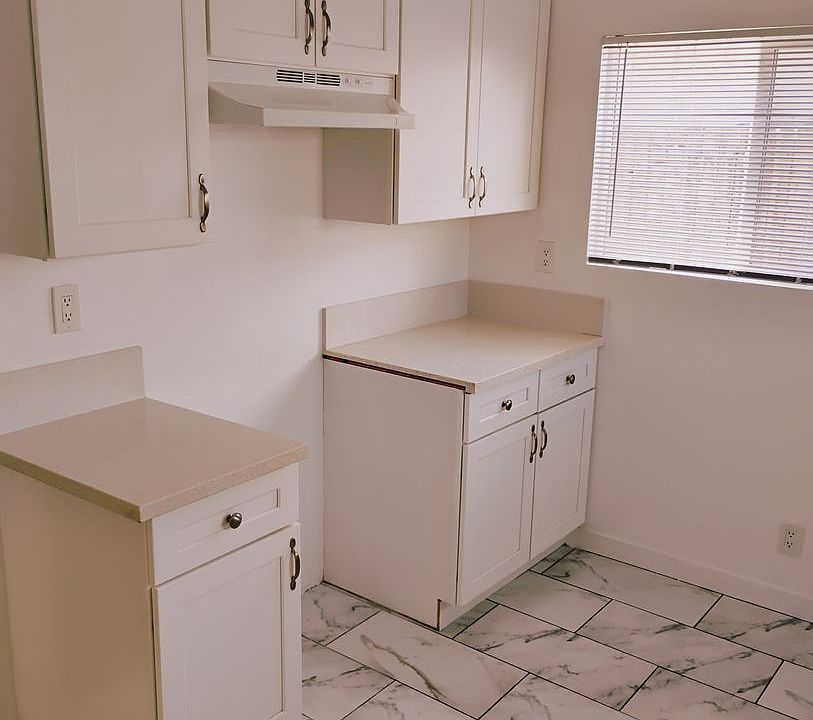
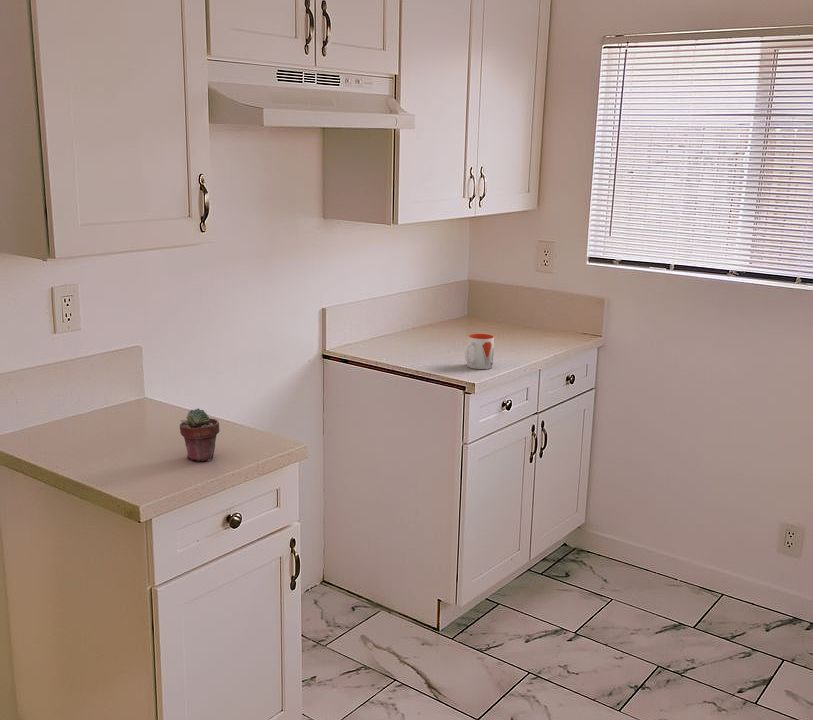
+ mug (477, 352)
+ potted succulent (199, 433)
